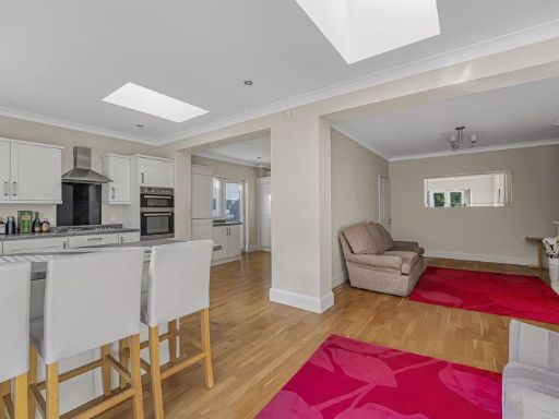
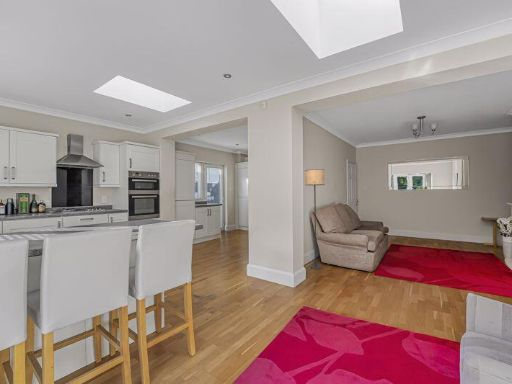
+ floor lamp (315, 218)
